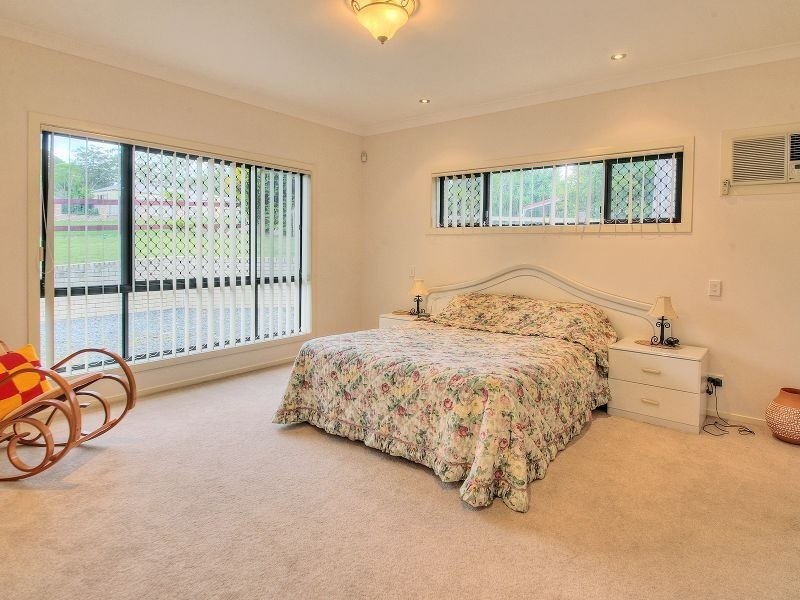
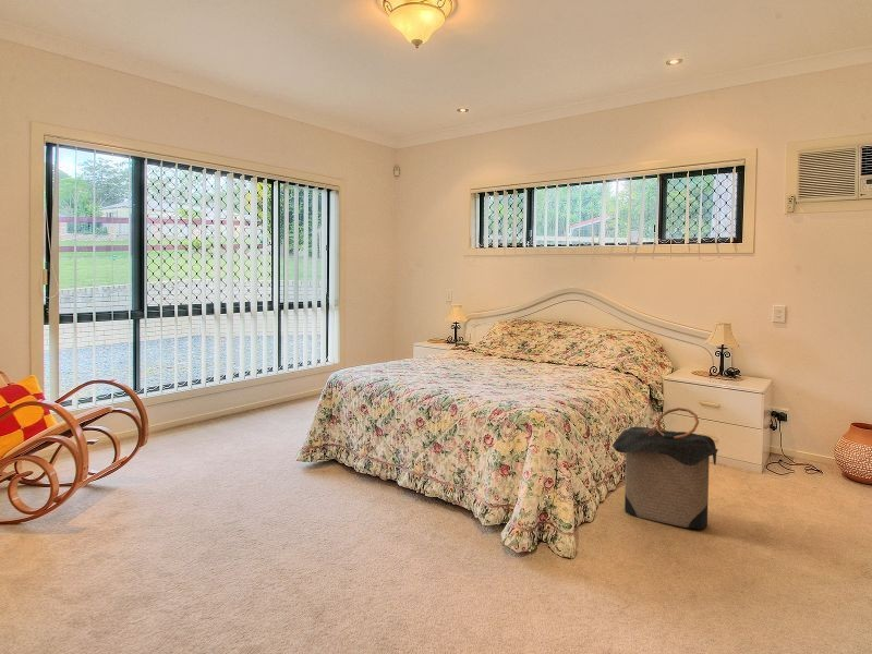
+ laundry hamper (663, 462)
